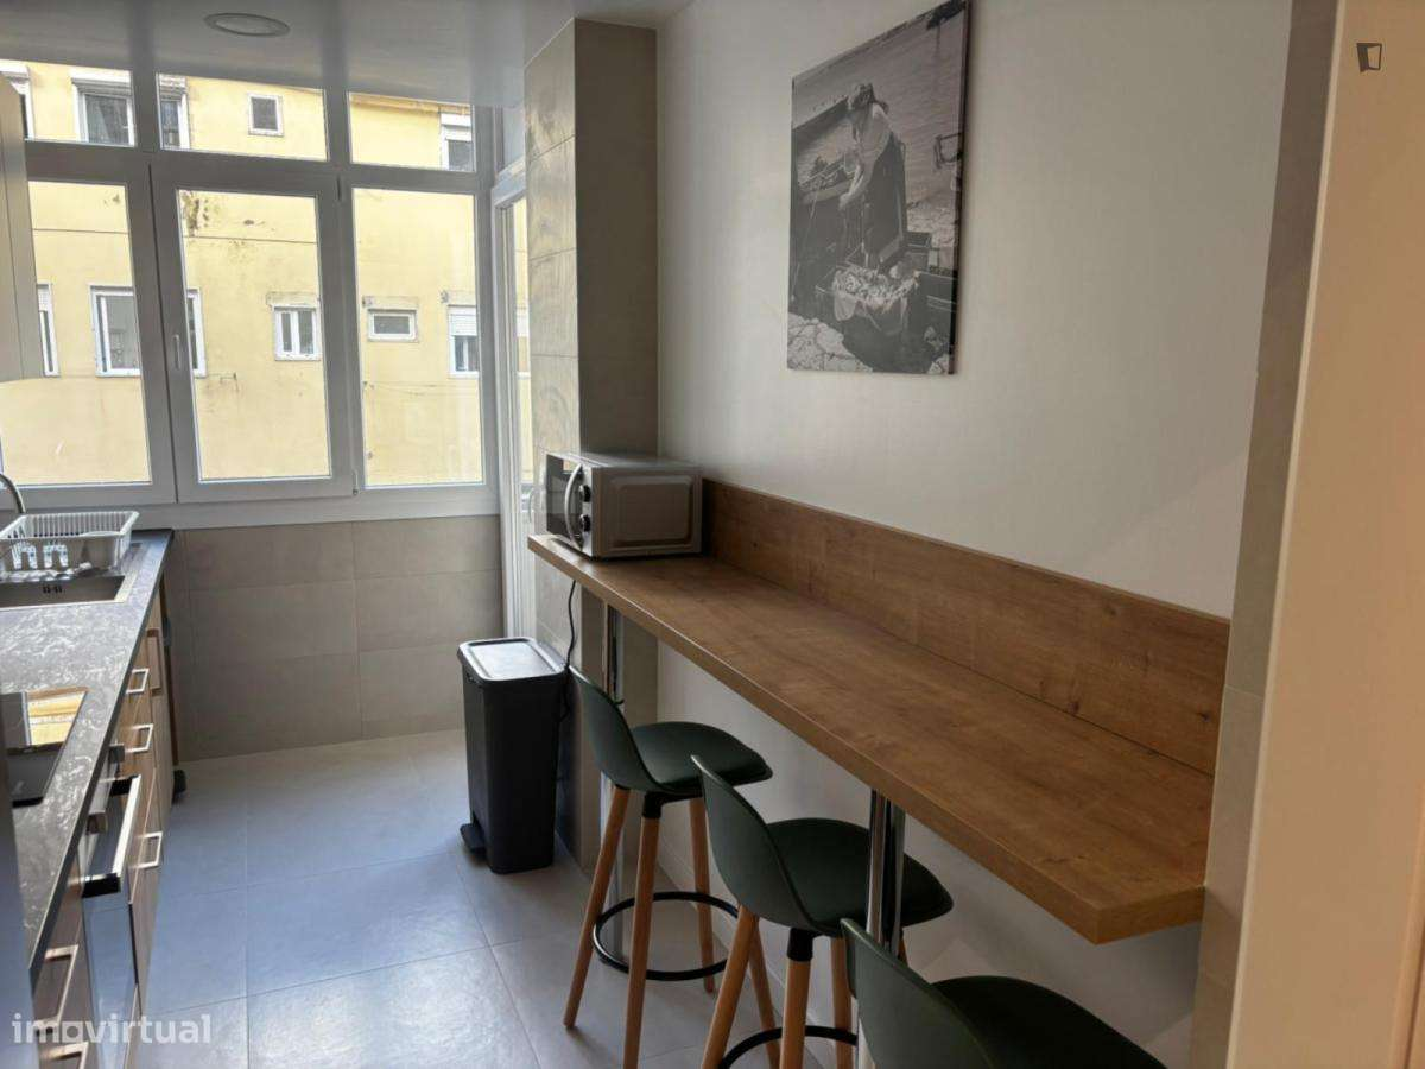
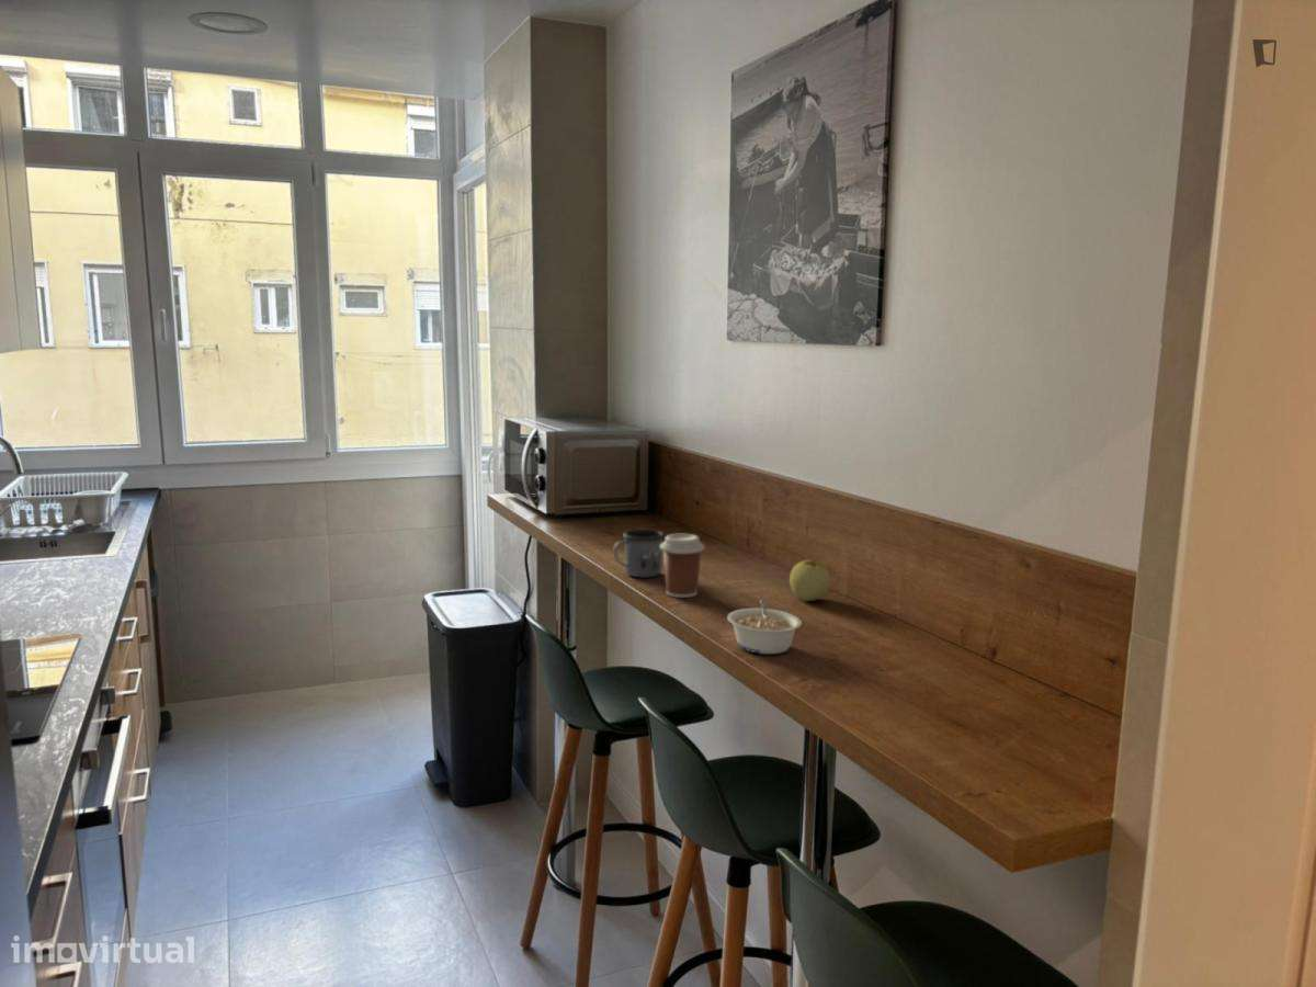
+ apple (809, 579)
+ coffee cup (681, 565)
+ mug (637, 554)
+ legume (761, 628)
